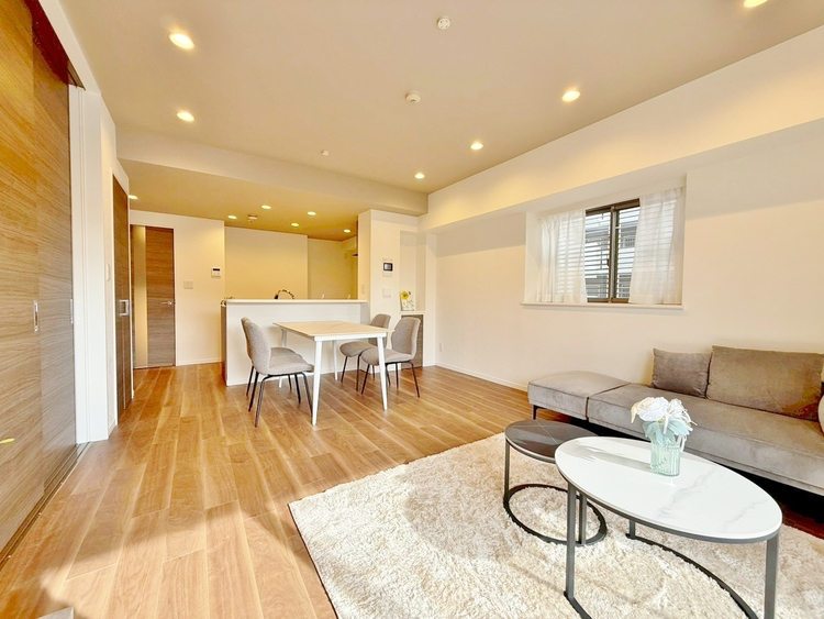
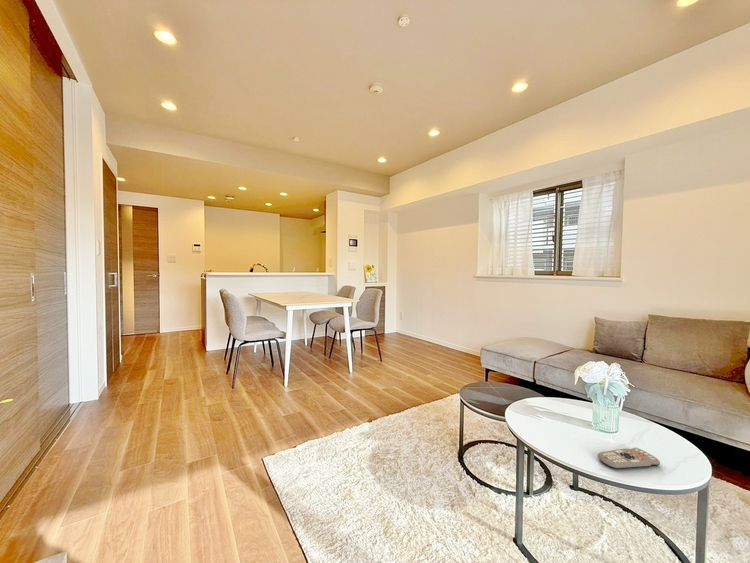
+ remote control (626, 458)
